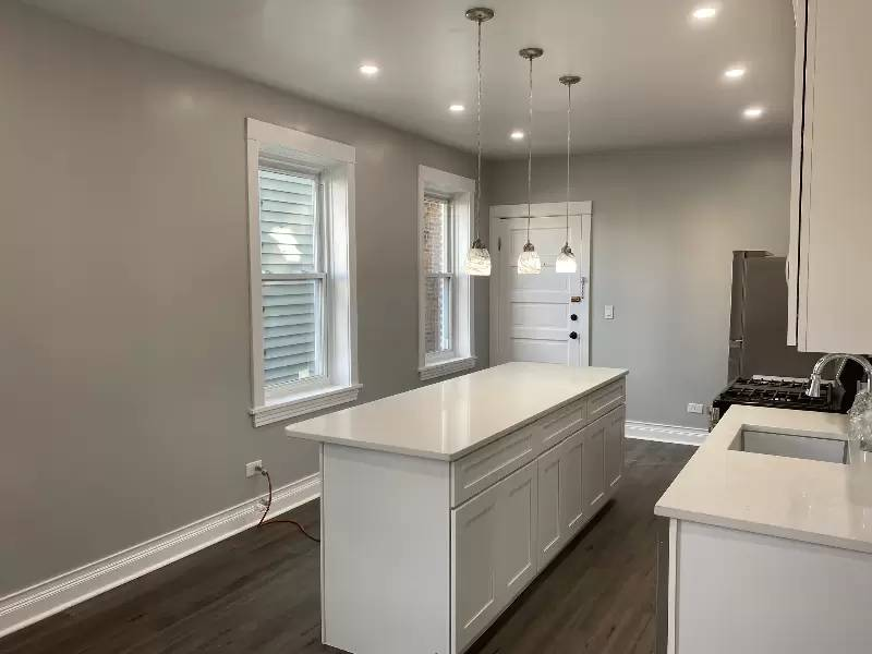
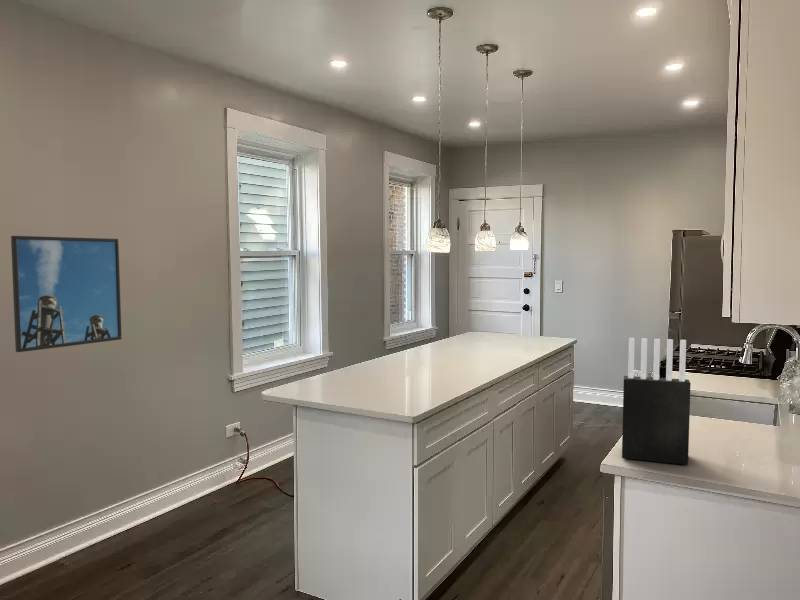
+ knife block (655, 396)
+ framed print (70, 291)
